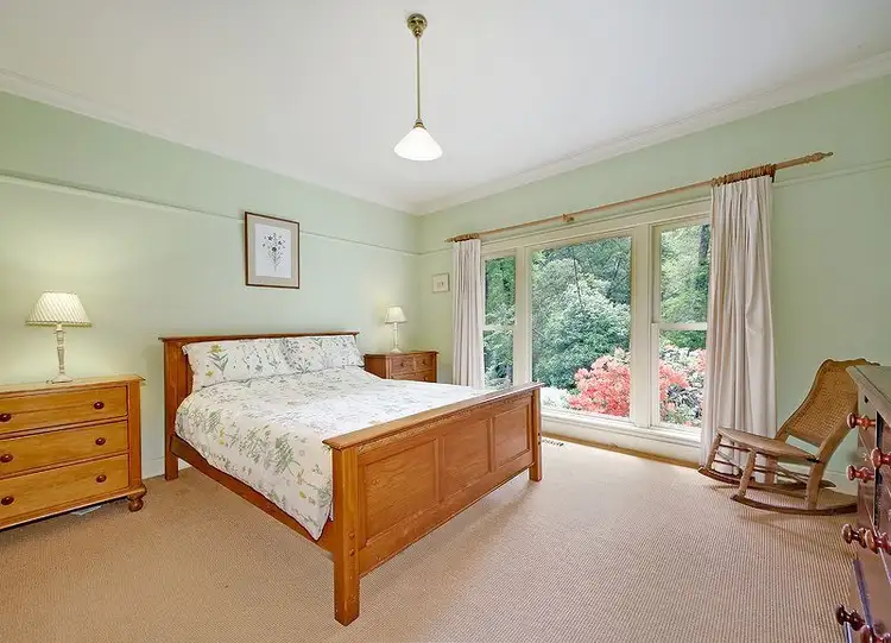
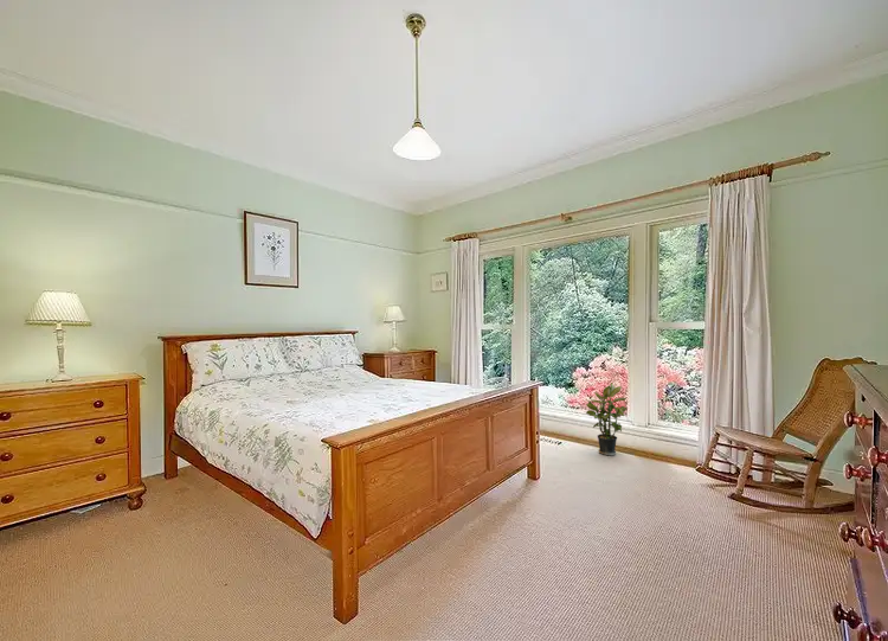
+ potted plant (606, 417)
